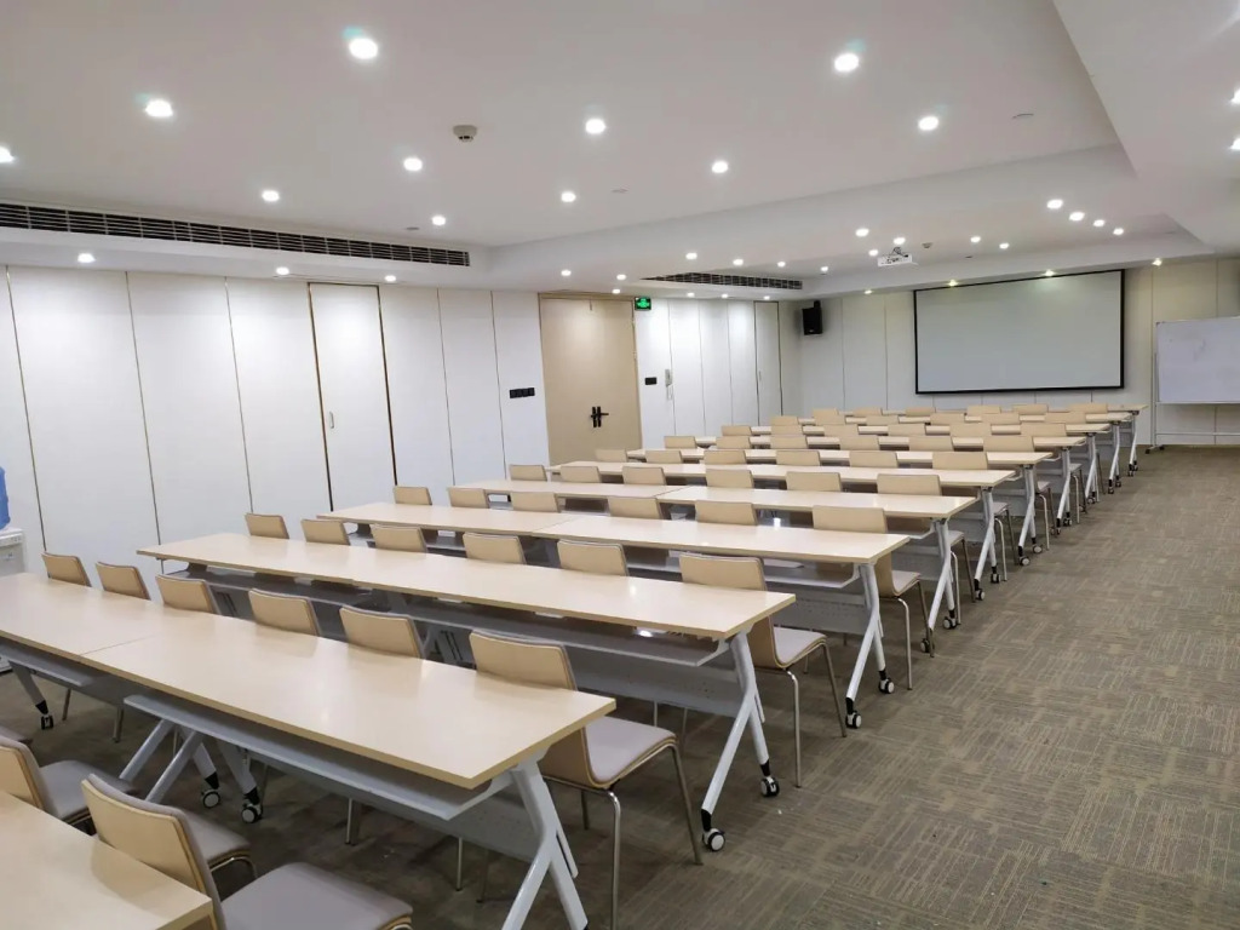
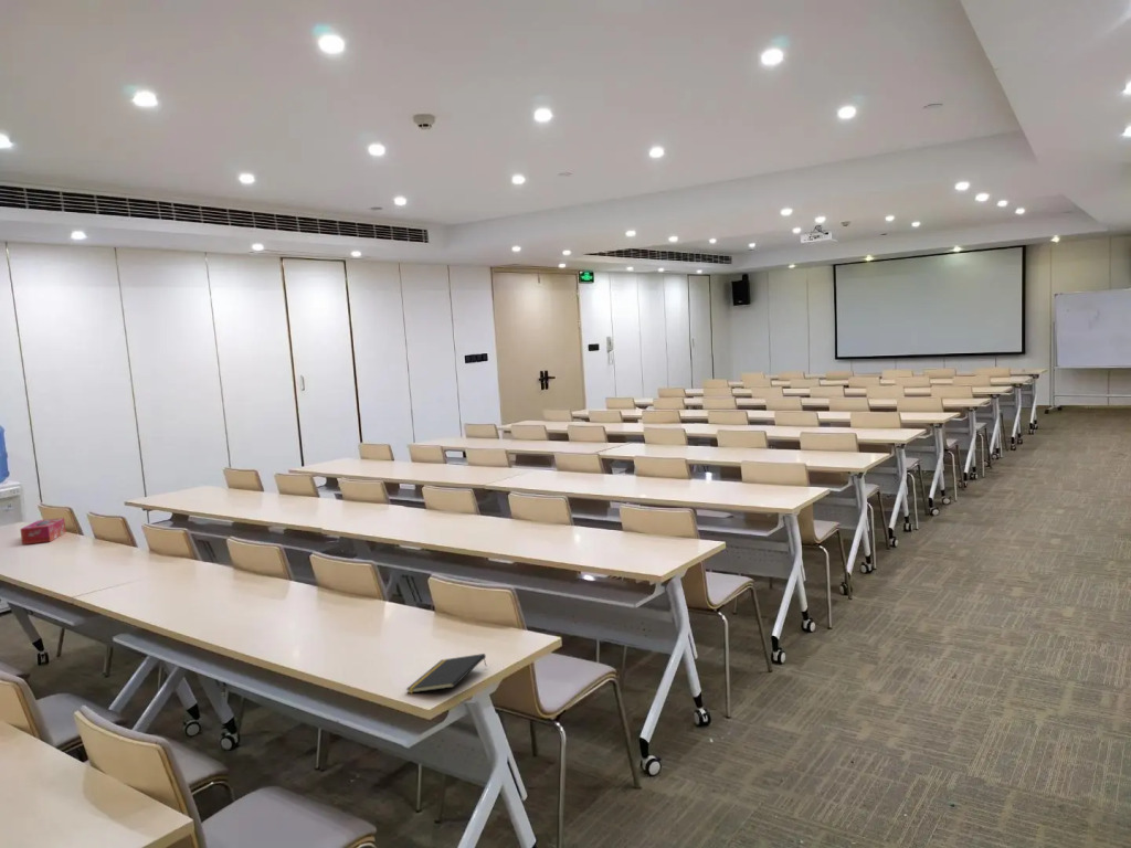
+ notepad (446, 672)
+ tissue box (43, 530)
